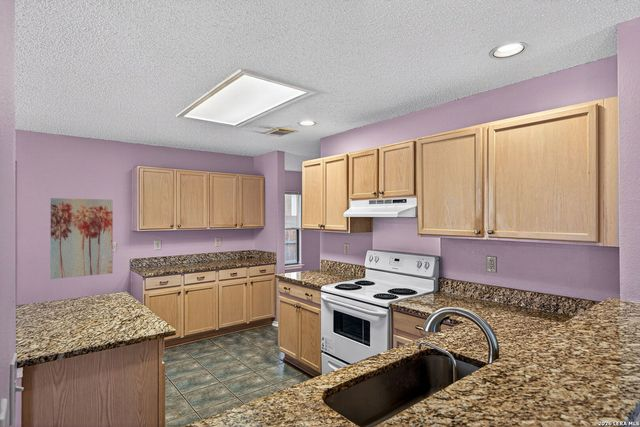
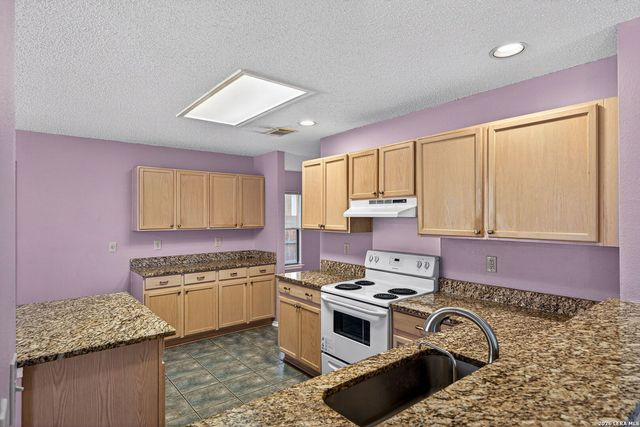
- wall art (82, 237)
